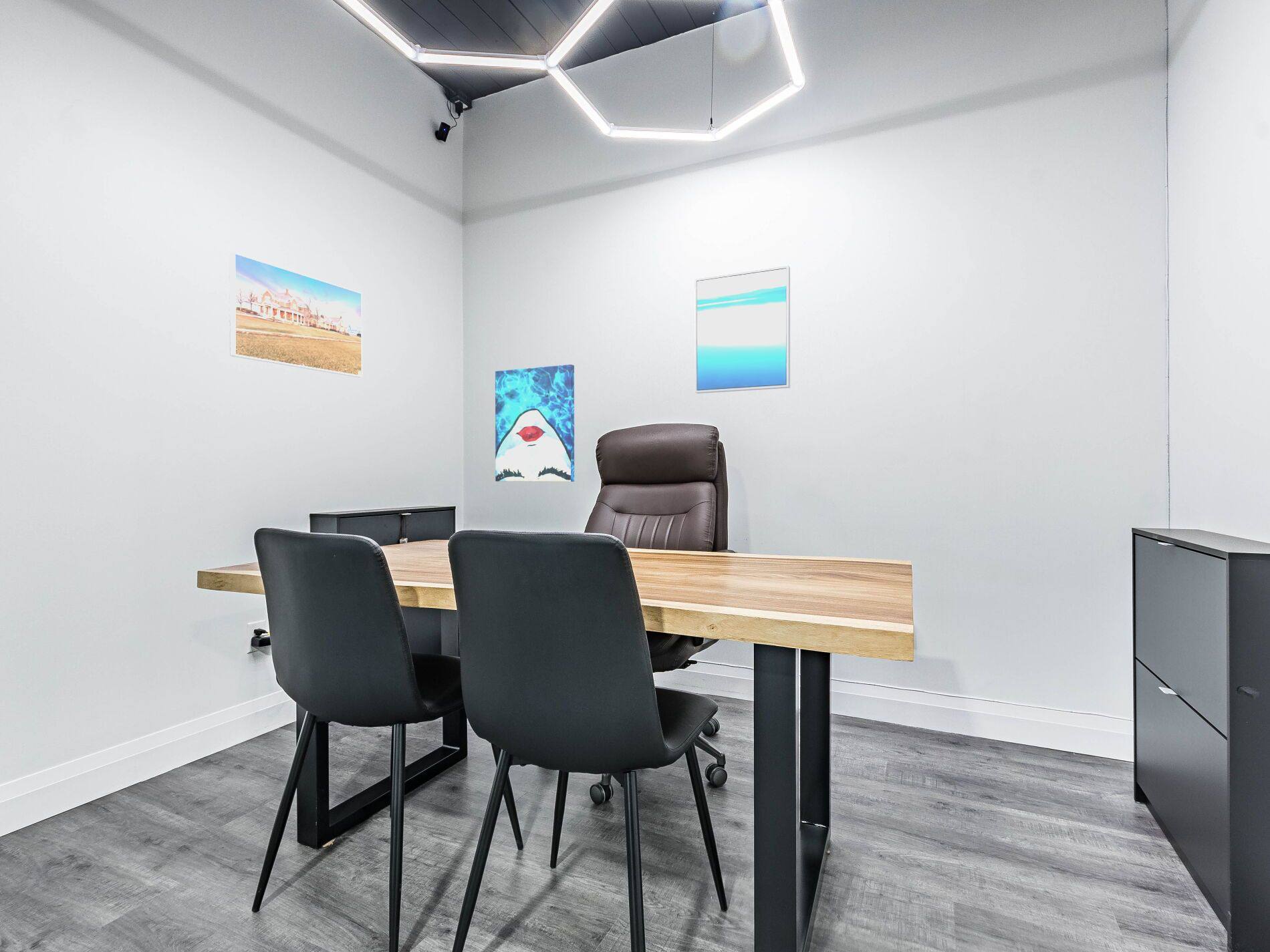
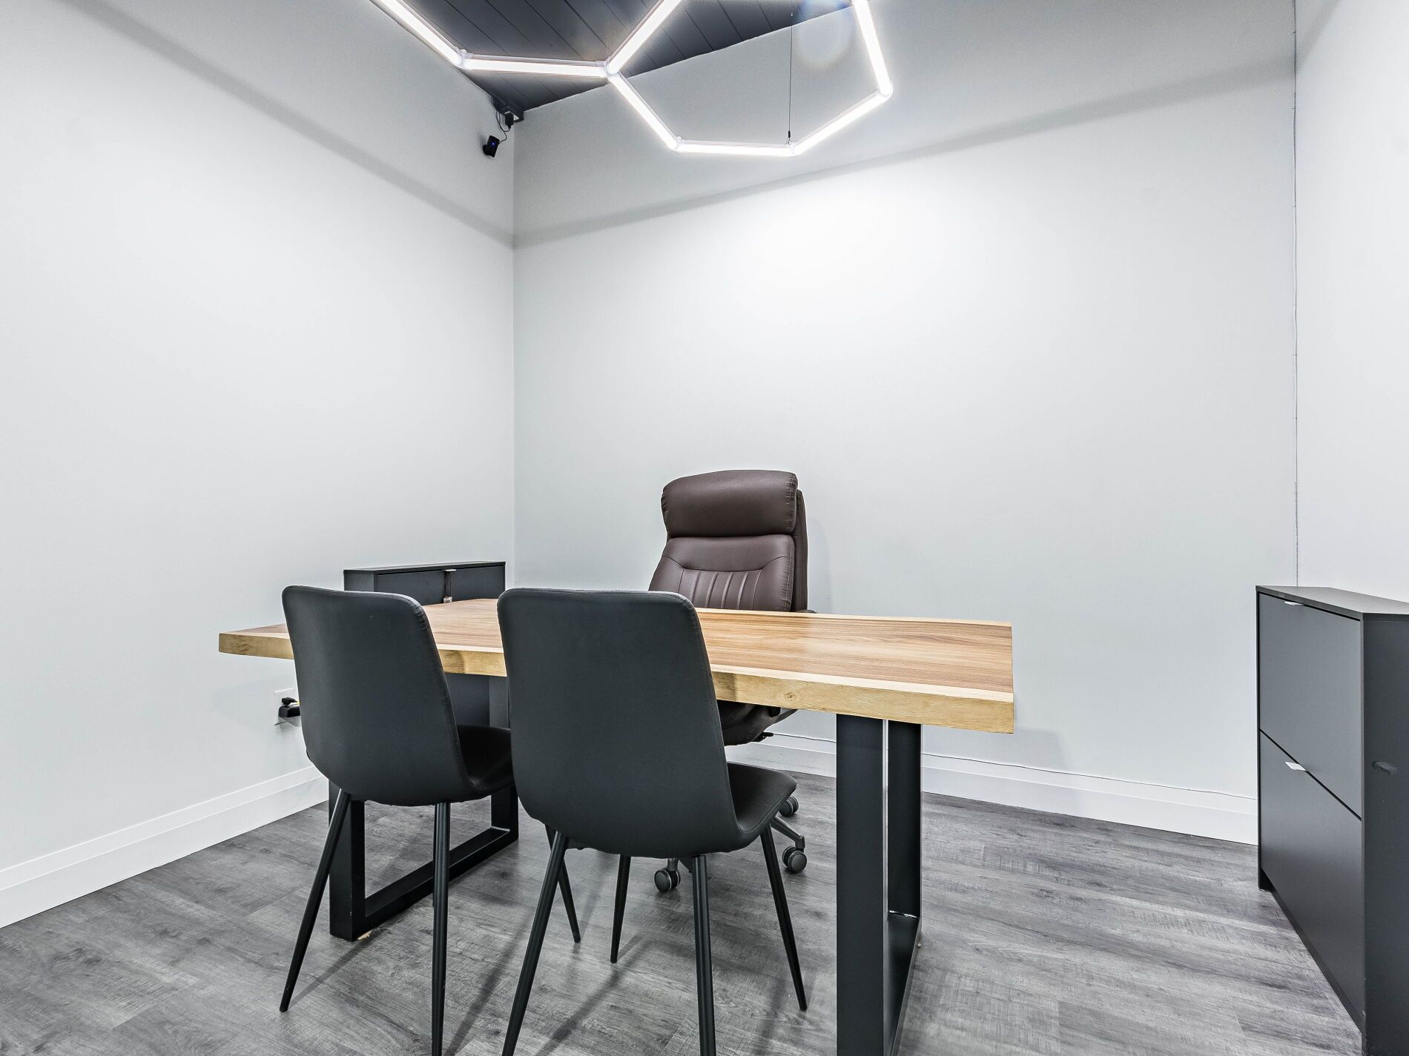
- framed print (302, 321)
- wall art (533, 425)
- wall art (741, 331)
